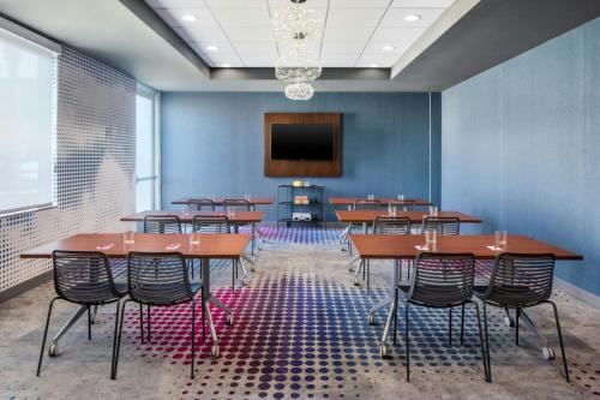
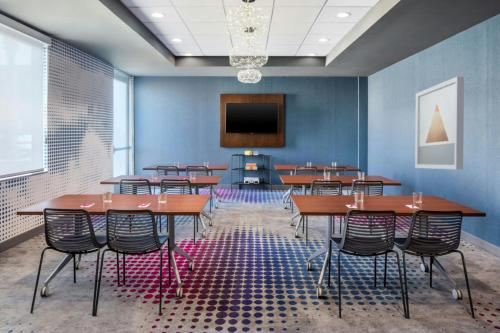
+ wall art (436, 127)
